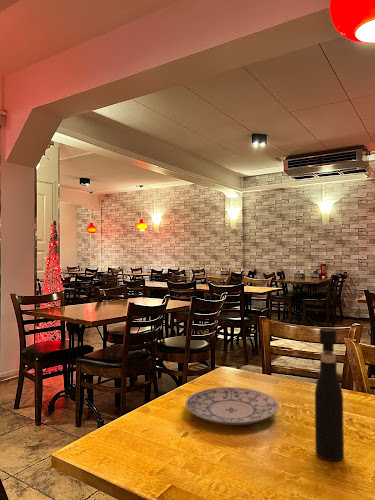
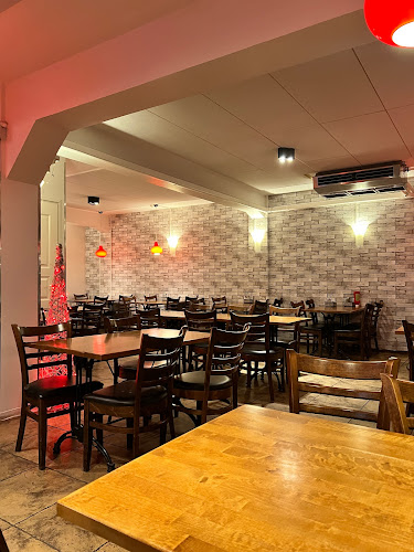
- plate (231, 407)
- pepper grinder (328, 391)
